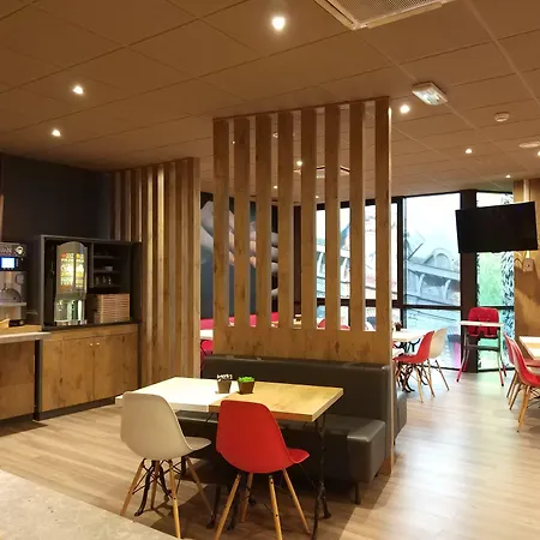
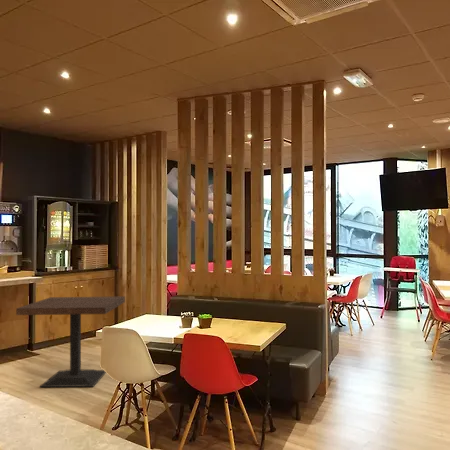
+ dining table (75, 340)
